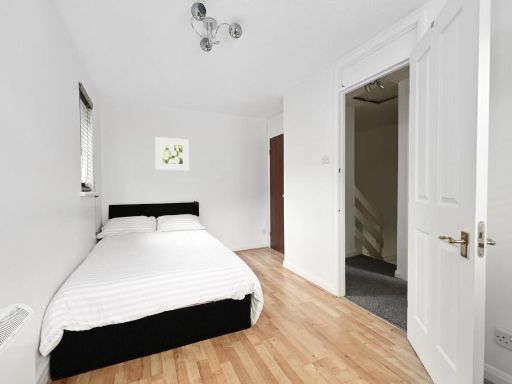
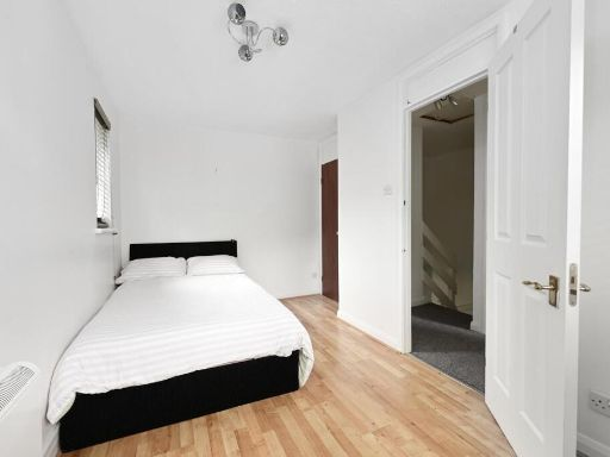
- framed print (172, 154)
